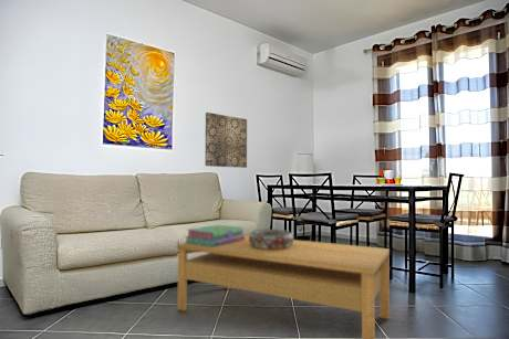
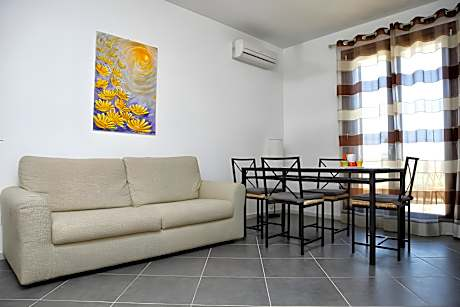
- stack of books (215, 234)
- decorative bowl (271, 239)
- wall art (227, 141)
- coffee table (280, 279)
